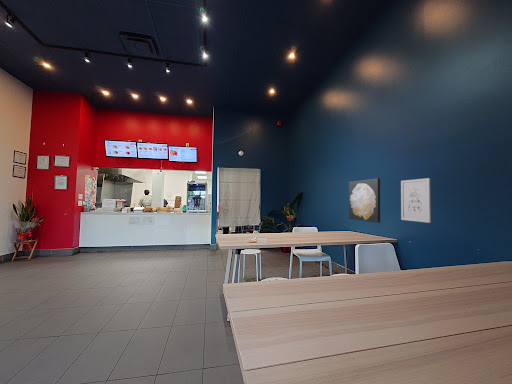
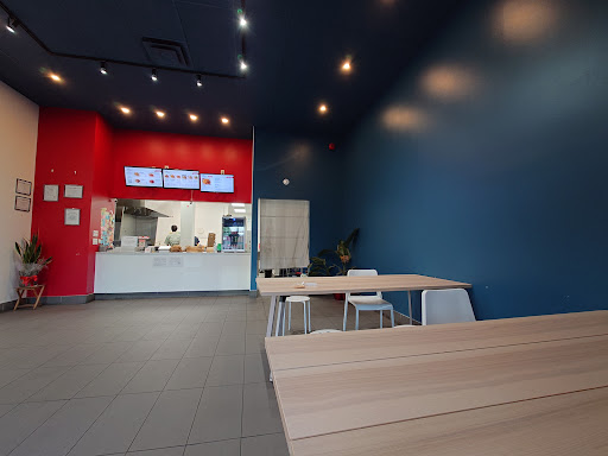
- wall art (363, 200)
- wall art (414, 200)
